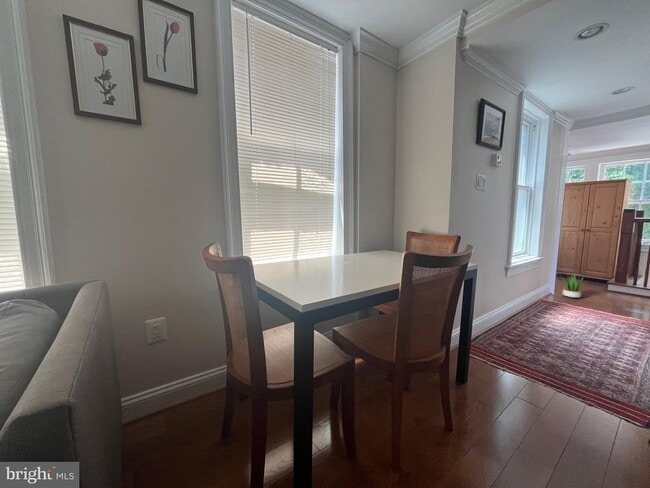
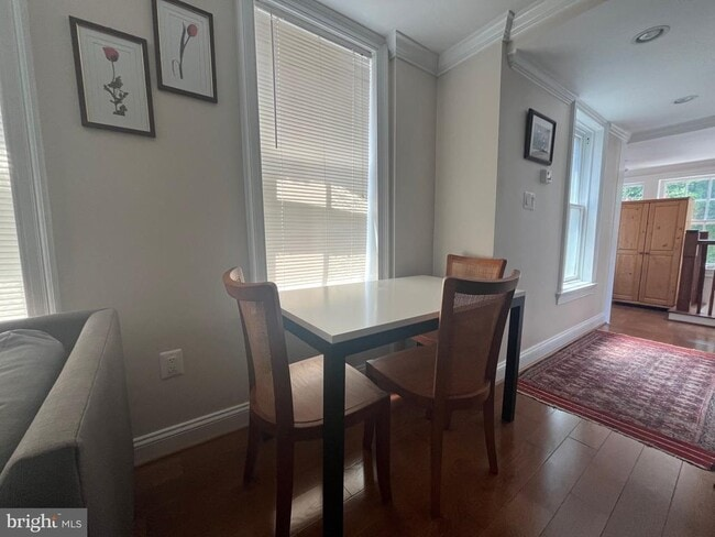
- potted plant (572, 285)
